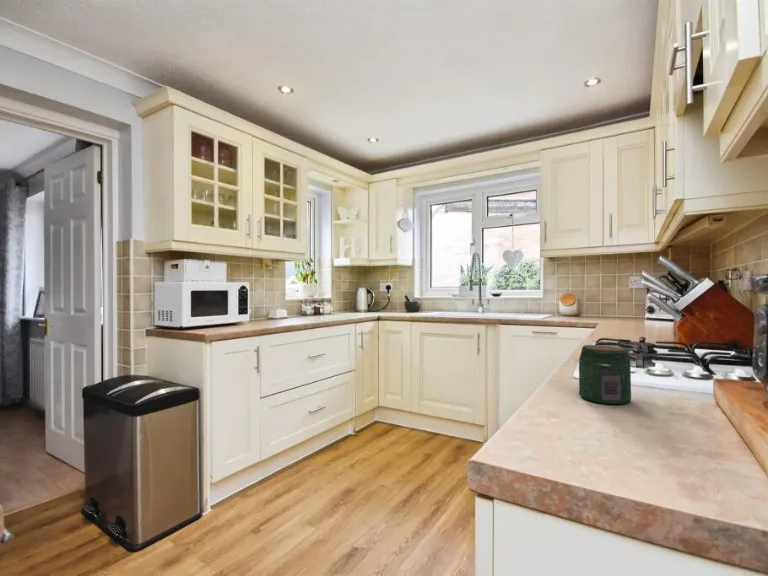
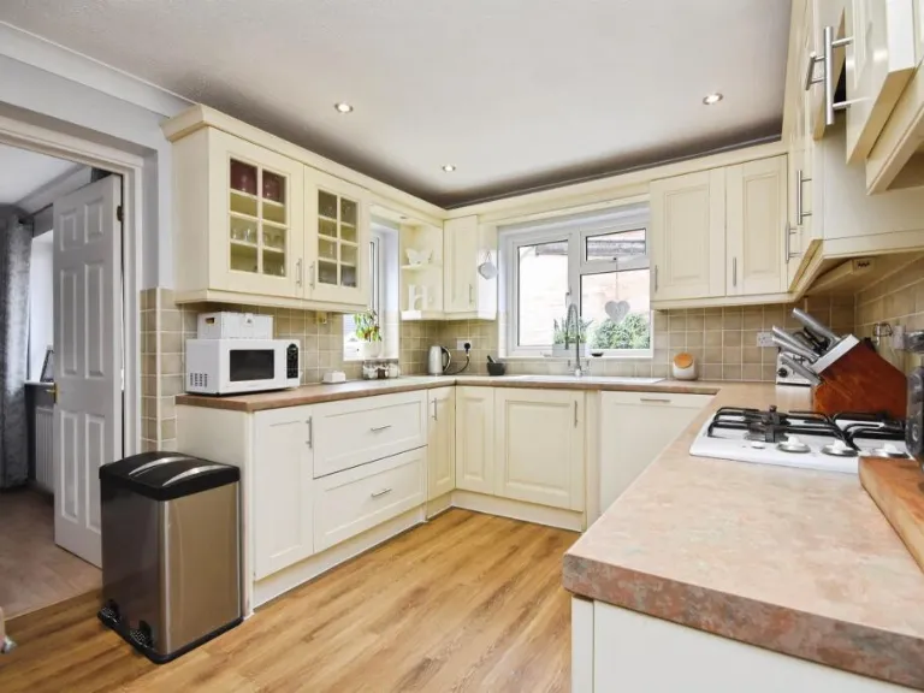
- jar (604, 372)
